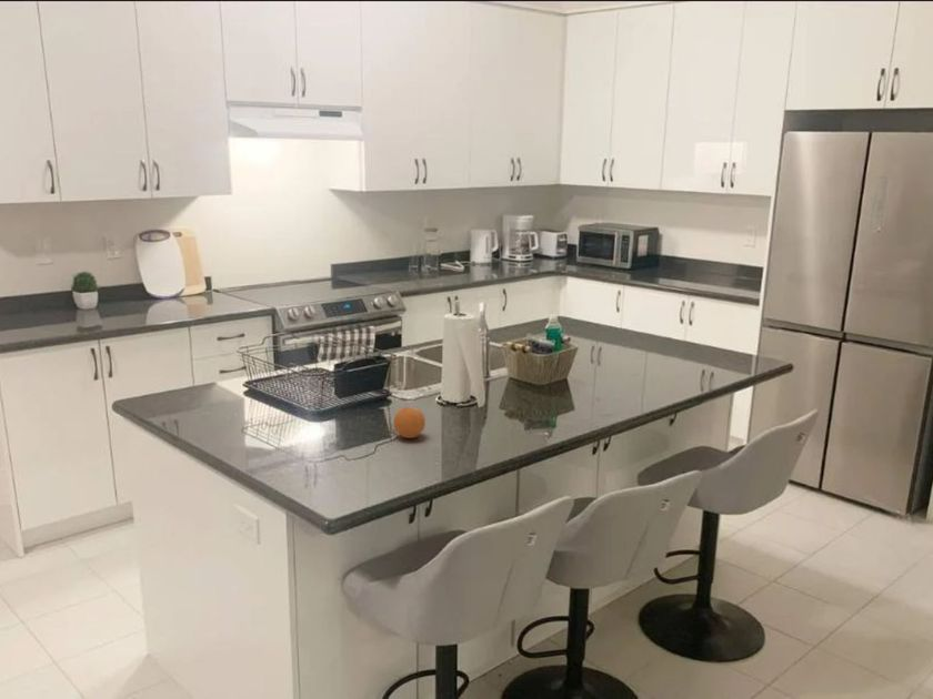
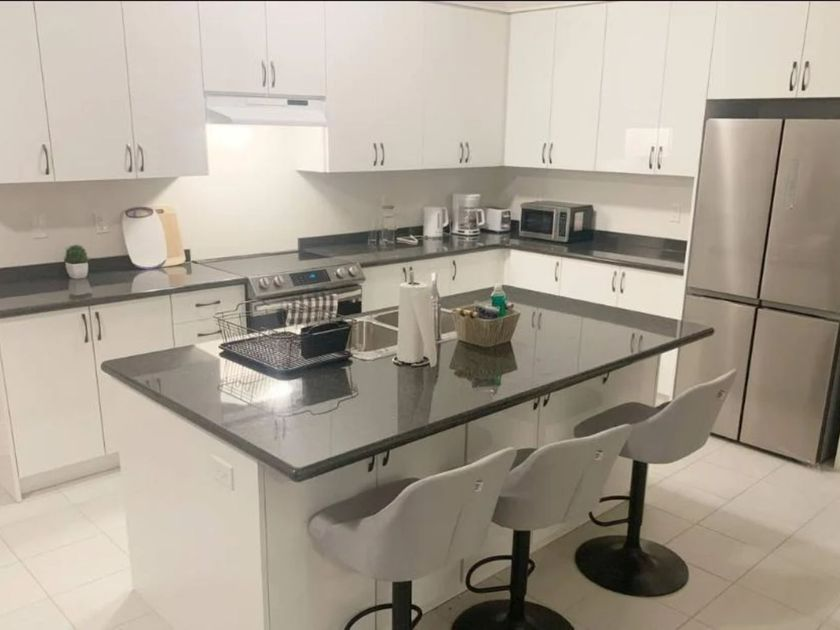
- fruit (409, 423)
